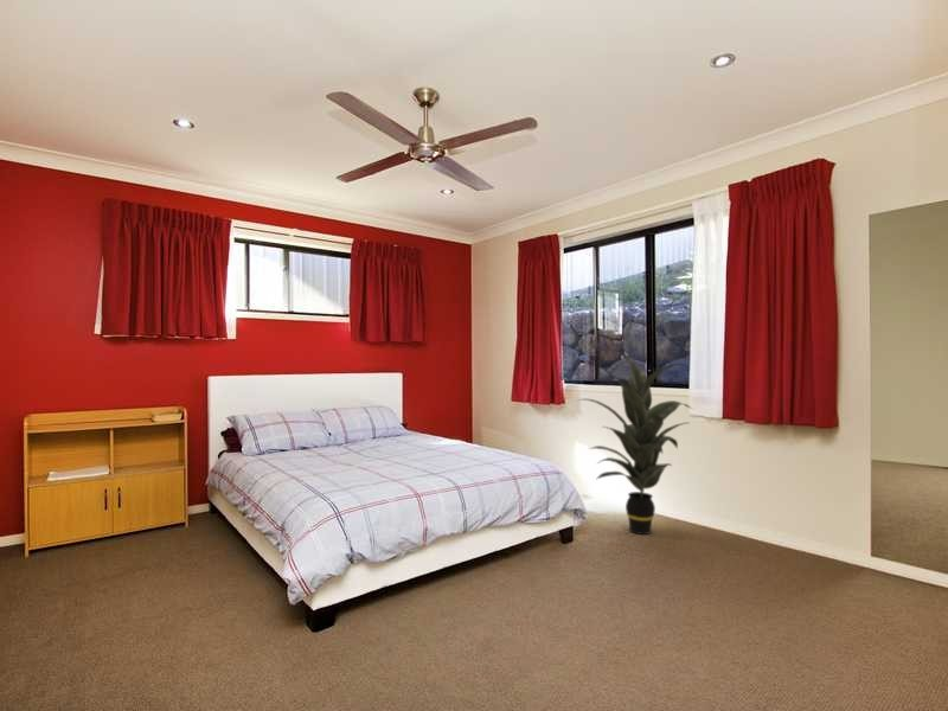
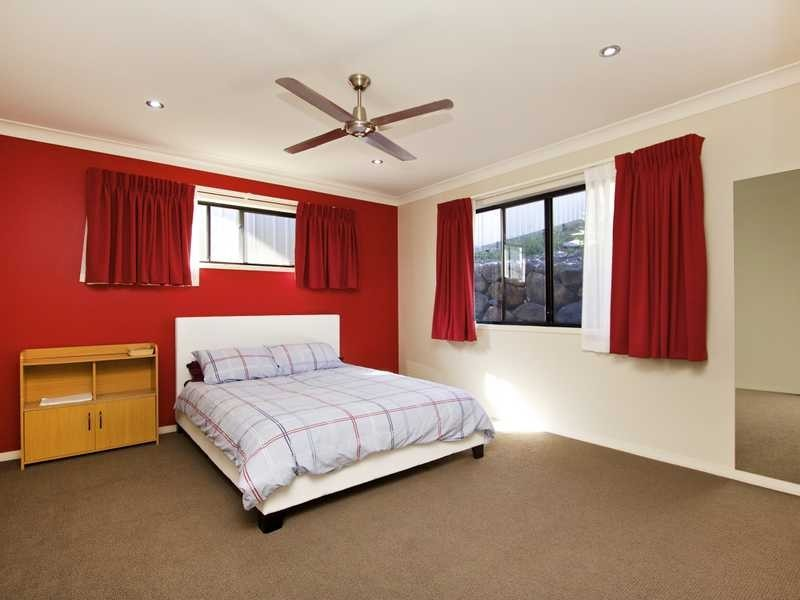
- indoor plant (638, 441)
